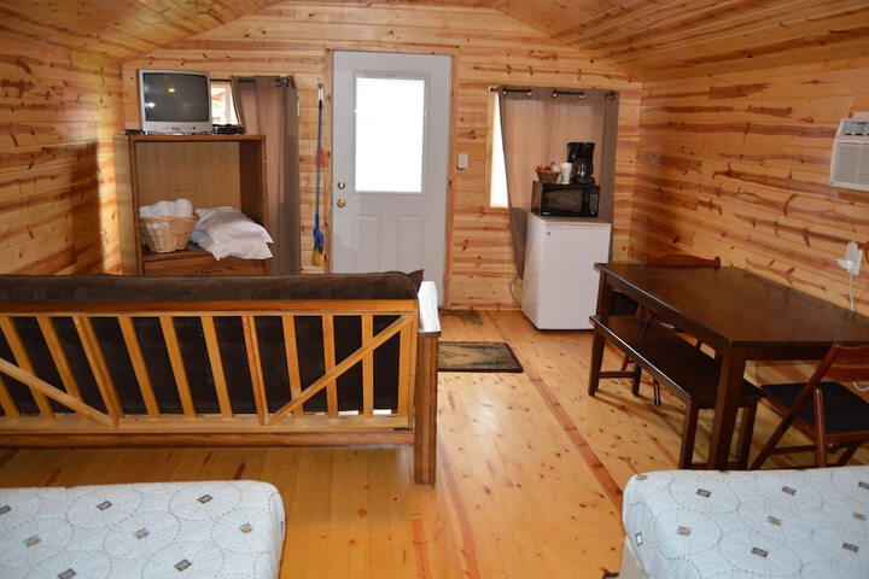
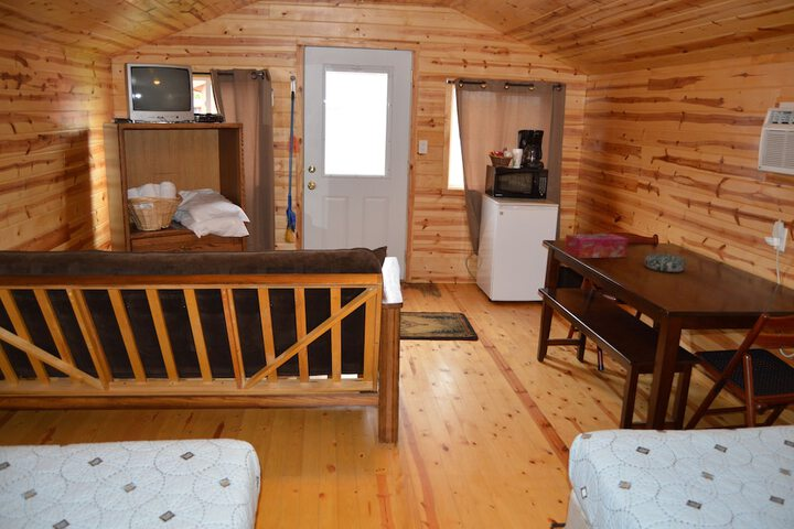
+ tissue box (596, 245)
+ decorative bowl (665, 262)
